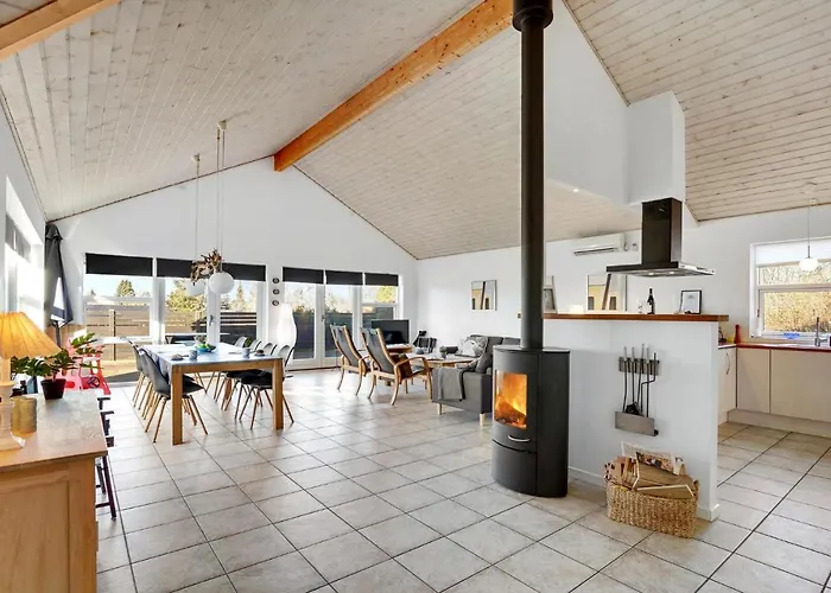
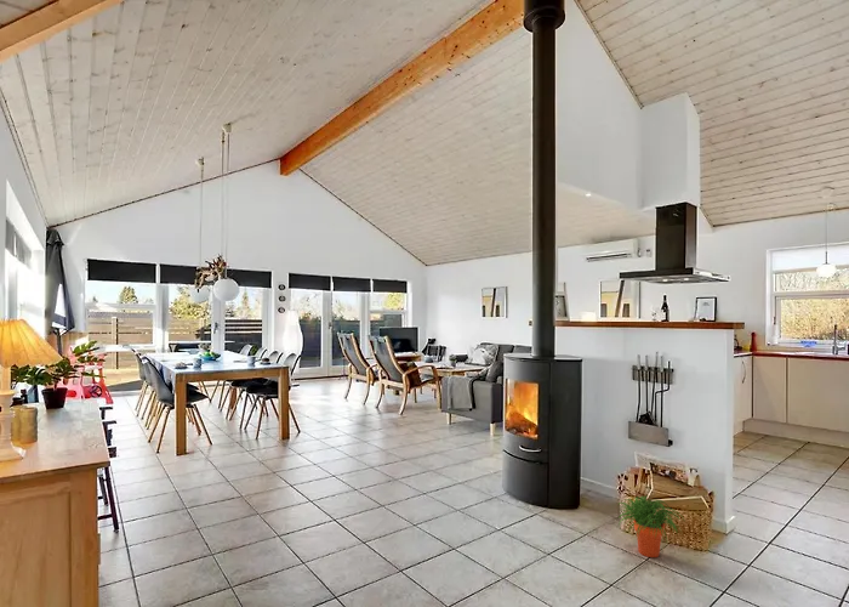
+ potted plant (648, 526)
